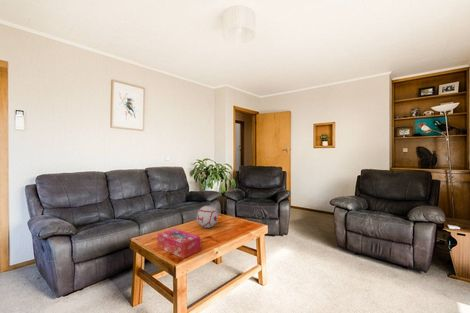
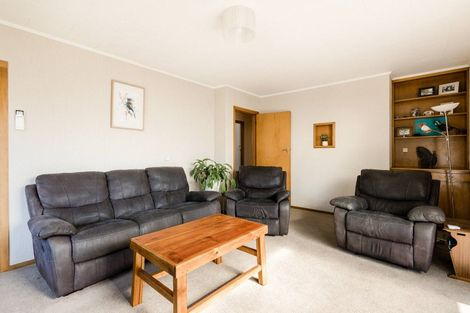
- tissue box (178, 242)
- decorative ball (207, 216)
